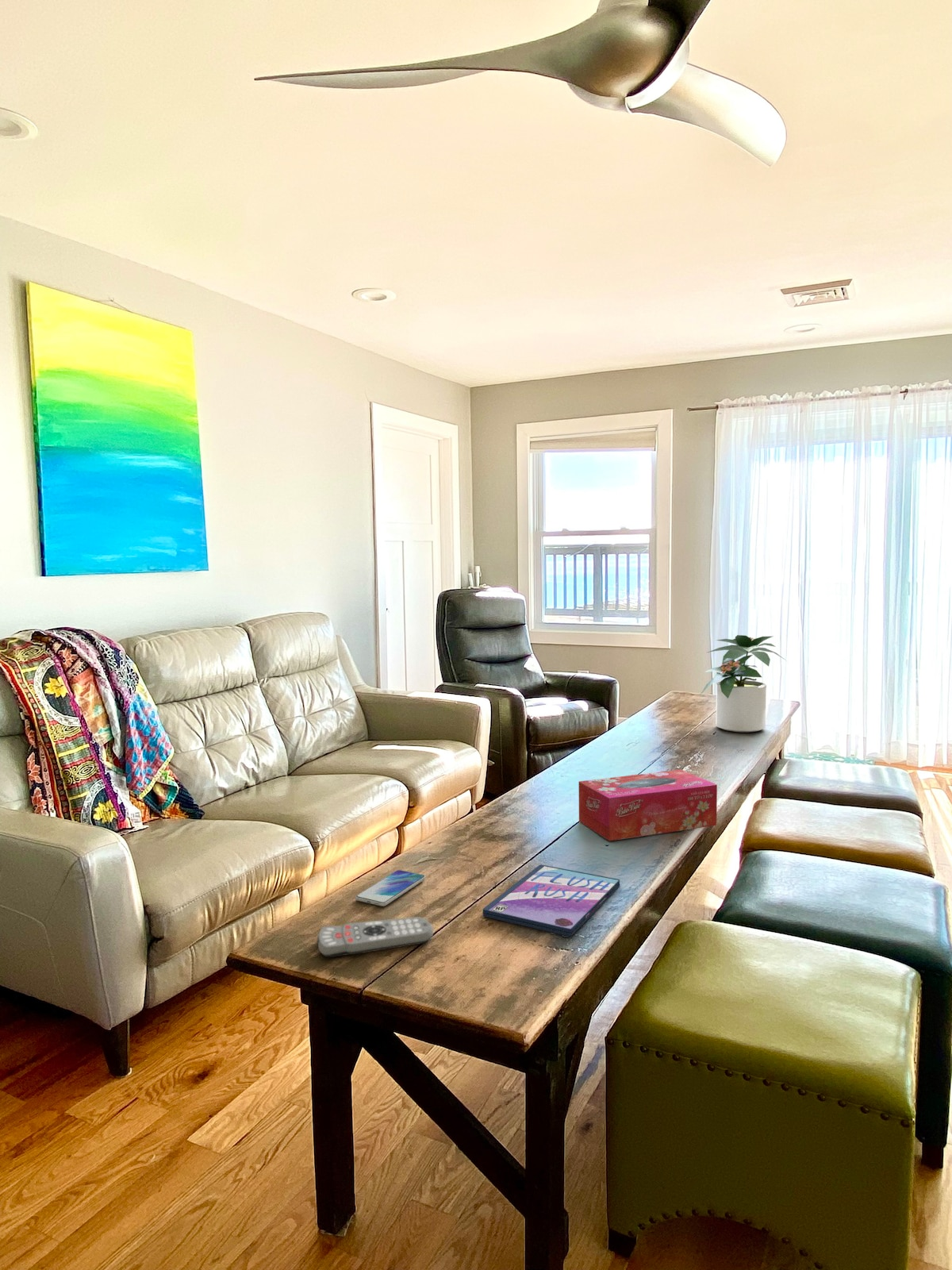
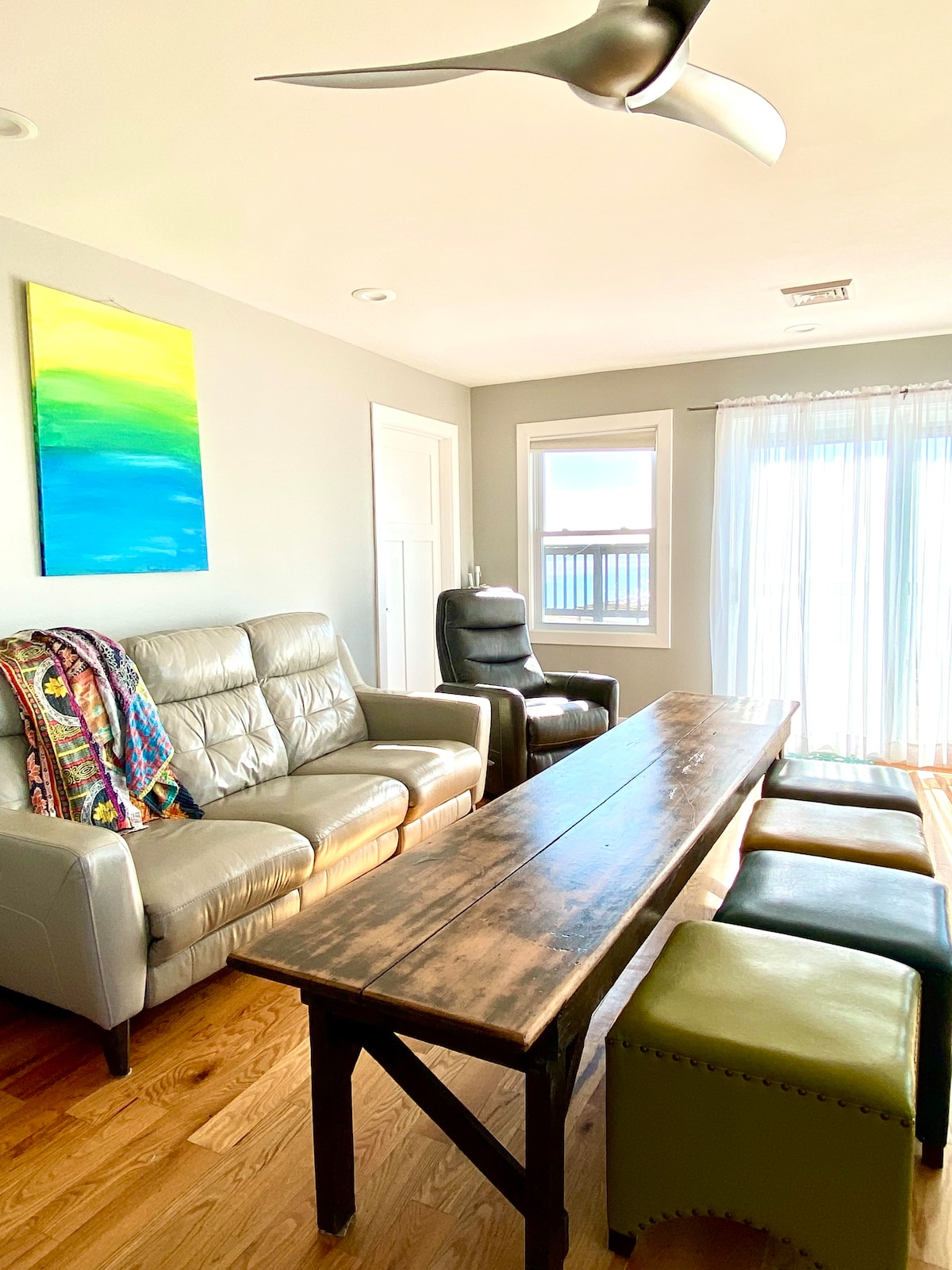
- video game case (554, 897)
- potted plant (743, 680)
- remote control (376, 936)
- smartphone (391, 887)
- tissue box (647, 802)
